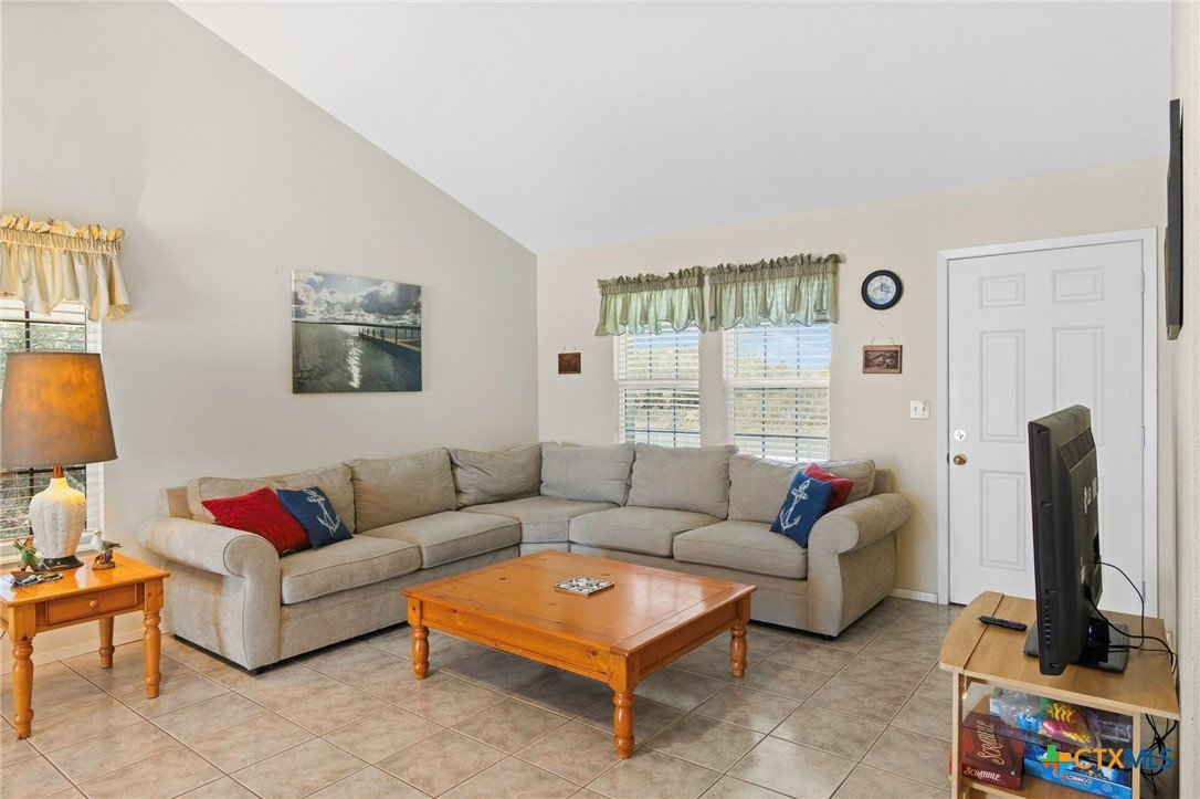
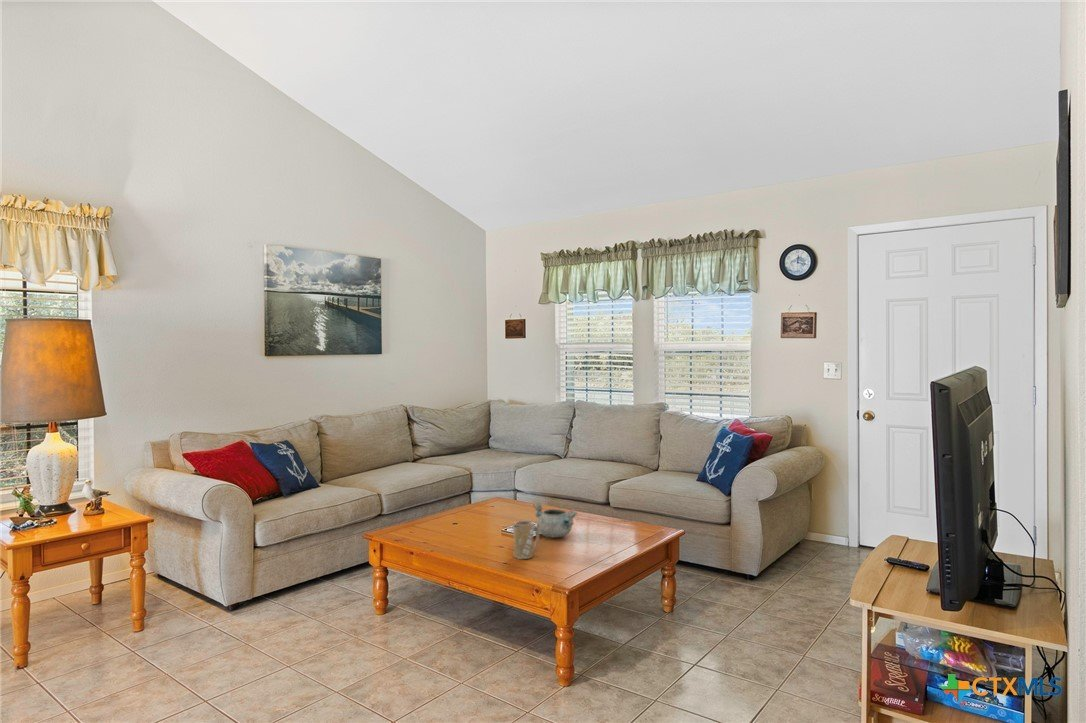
+ decorative bowl (555, 521)
+ mug (525, 538)
